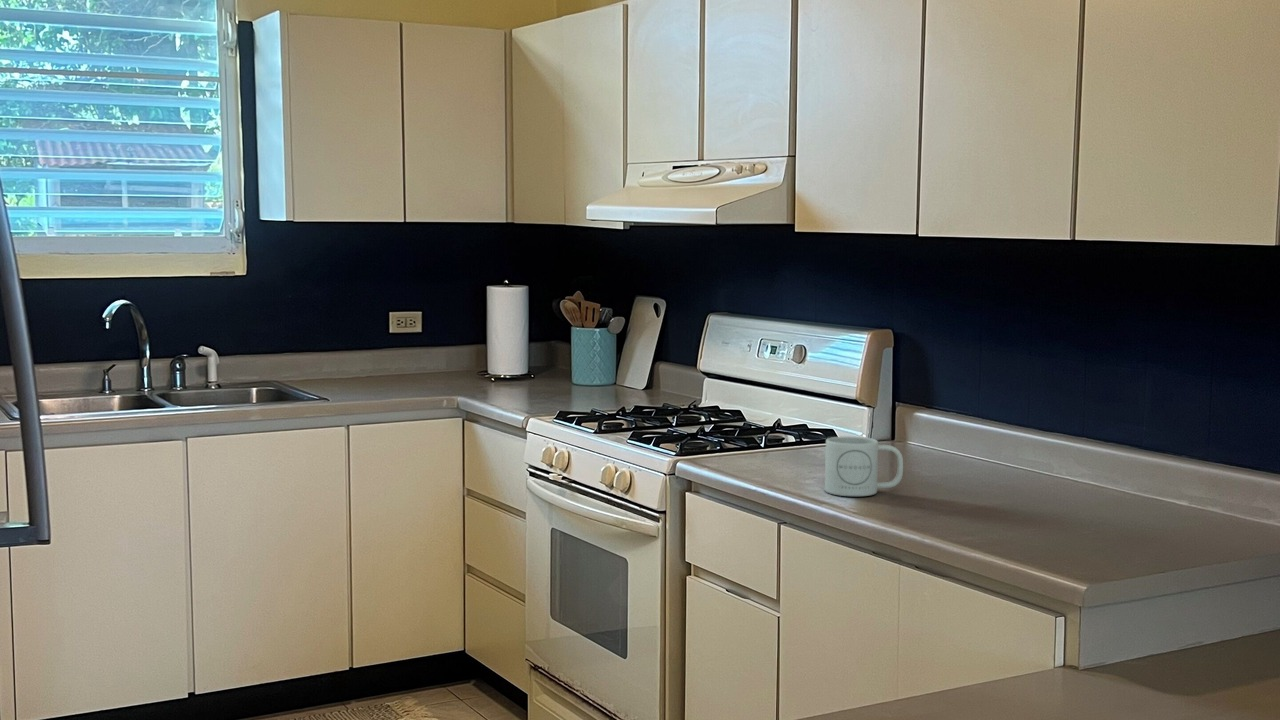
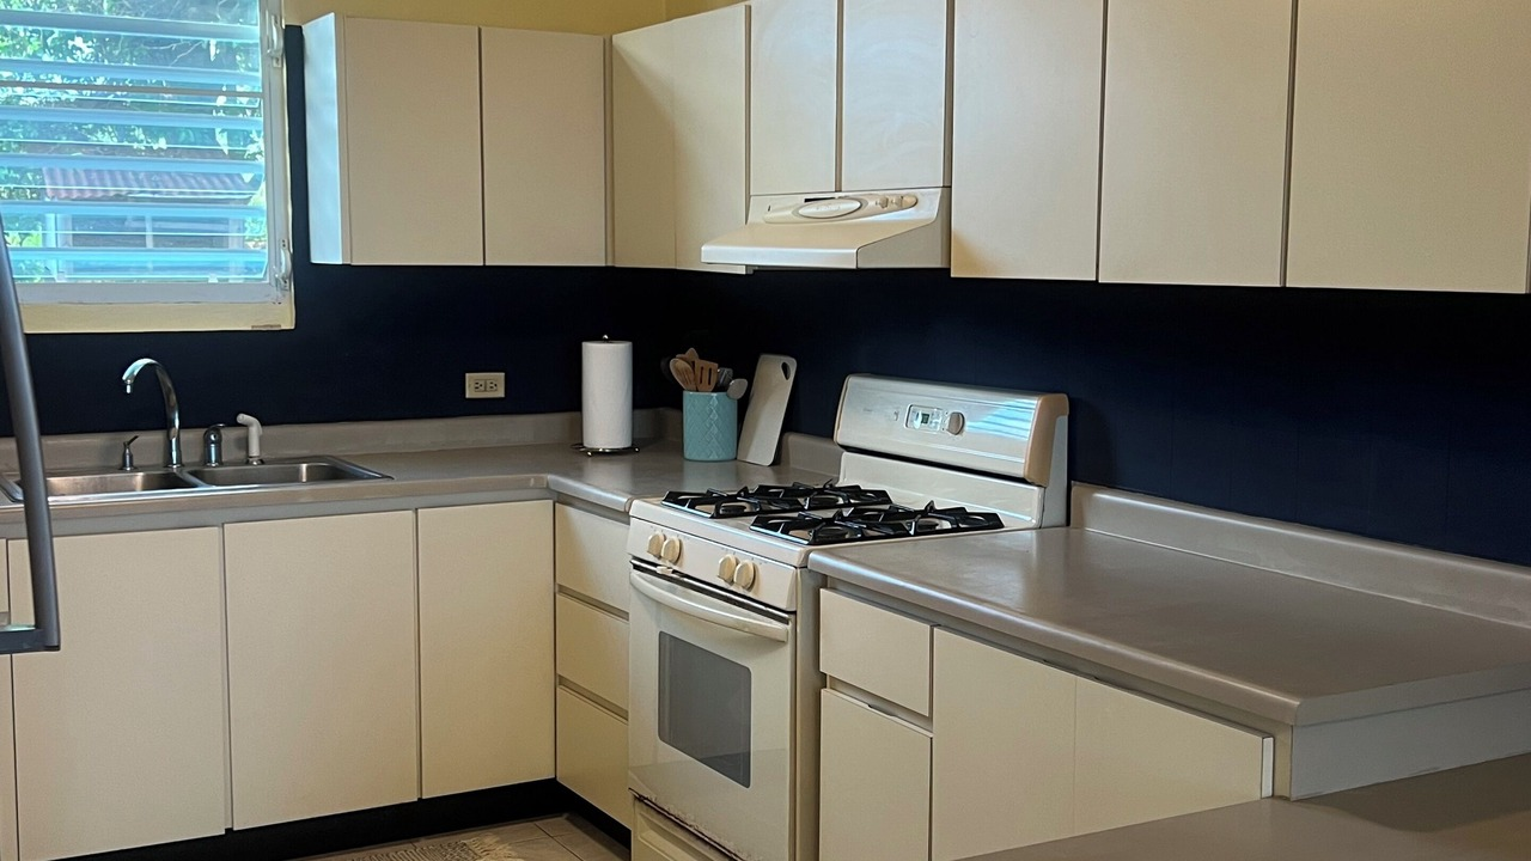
- mug (864, 466)
